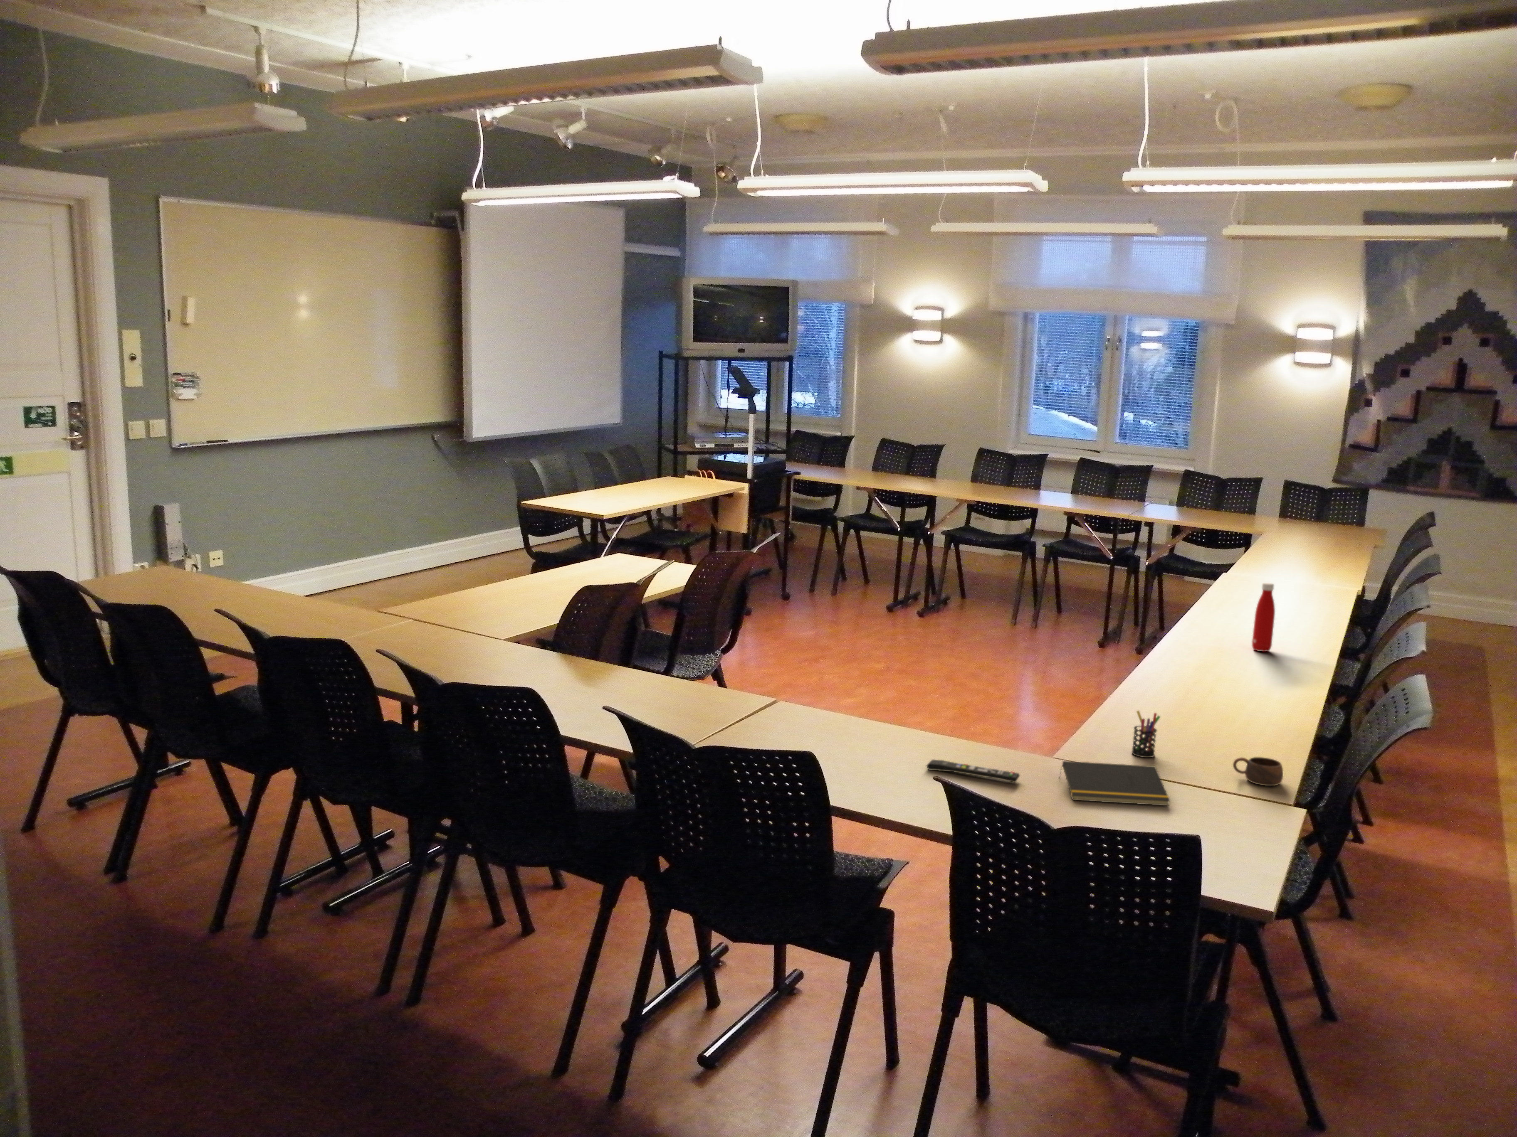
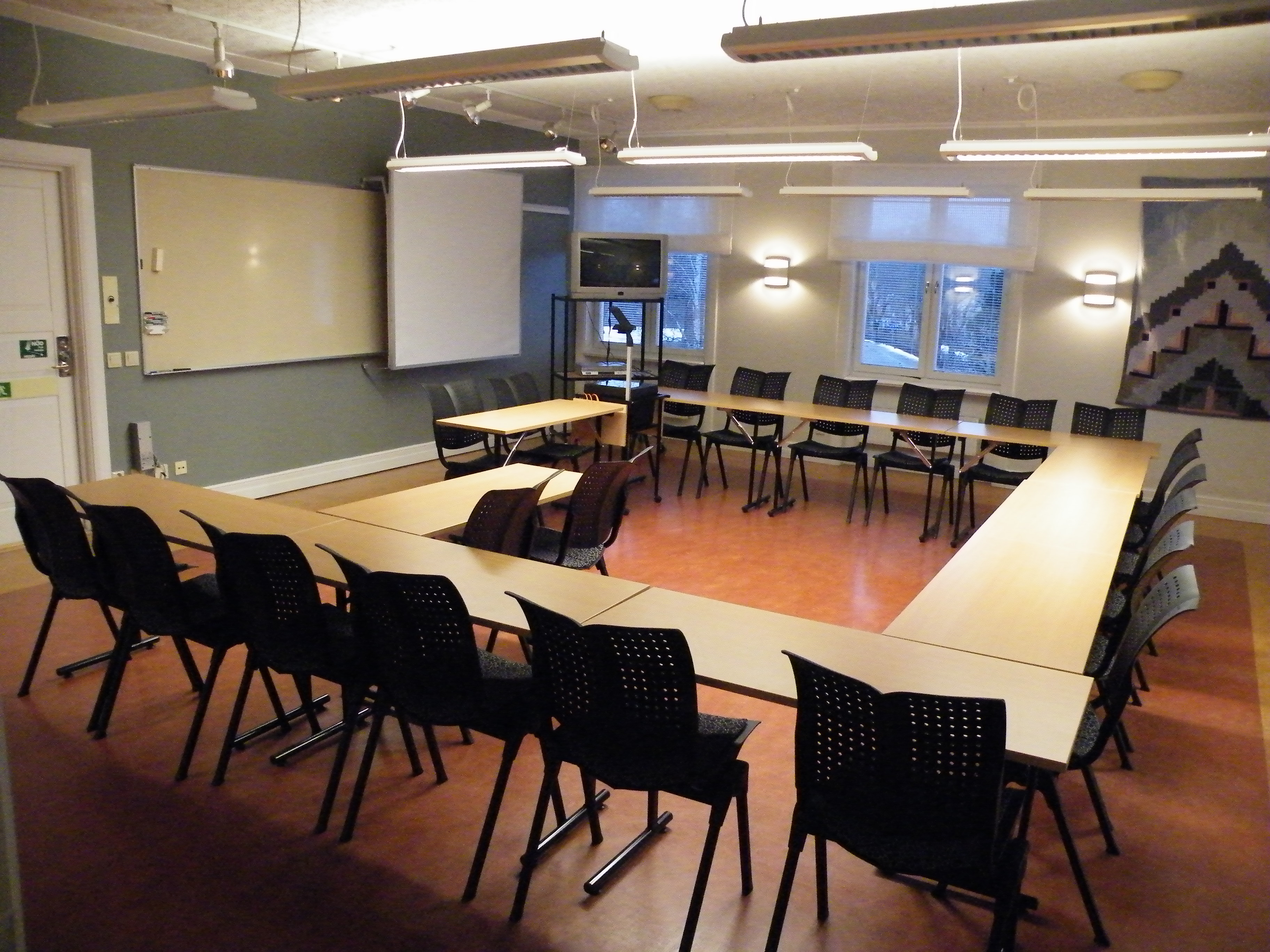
- bottle (1265, 616)
- pen holder (1148, 732)
- cup (1258, 769)
- notepad (1114, 782)
- remote control (972, 770)
